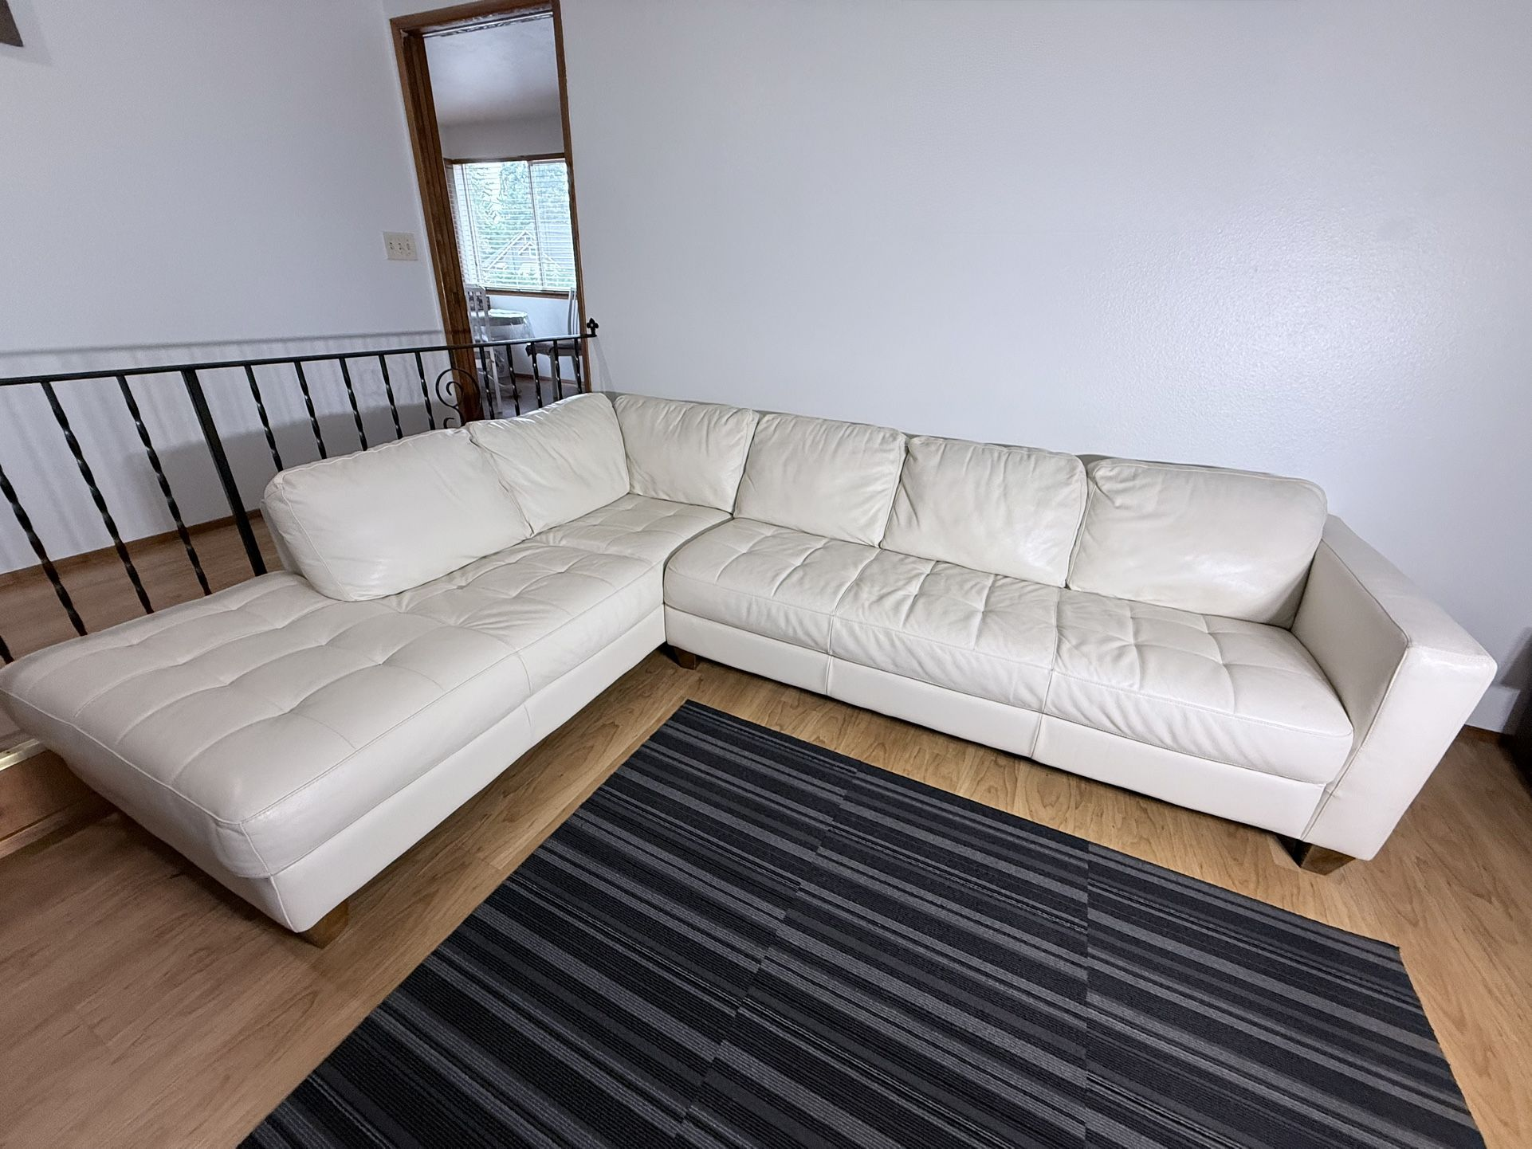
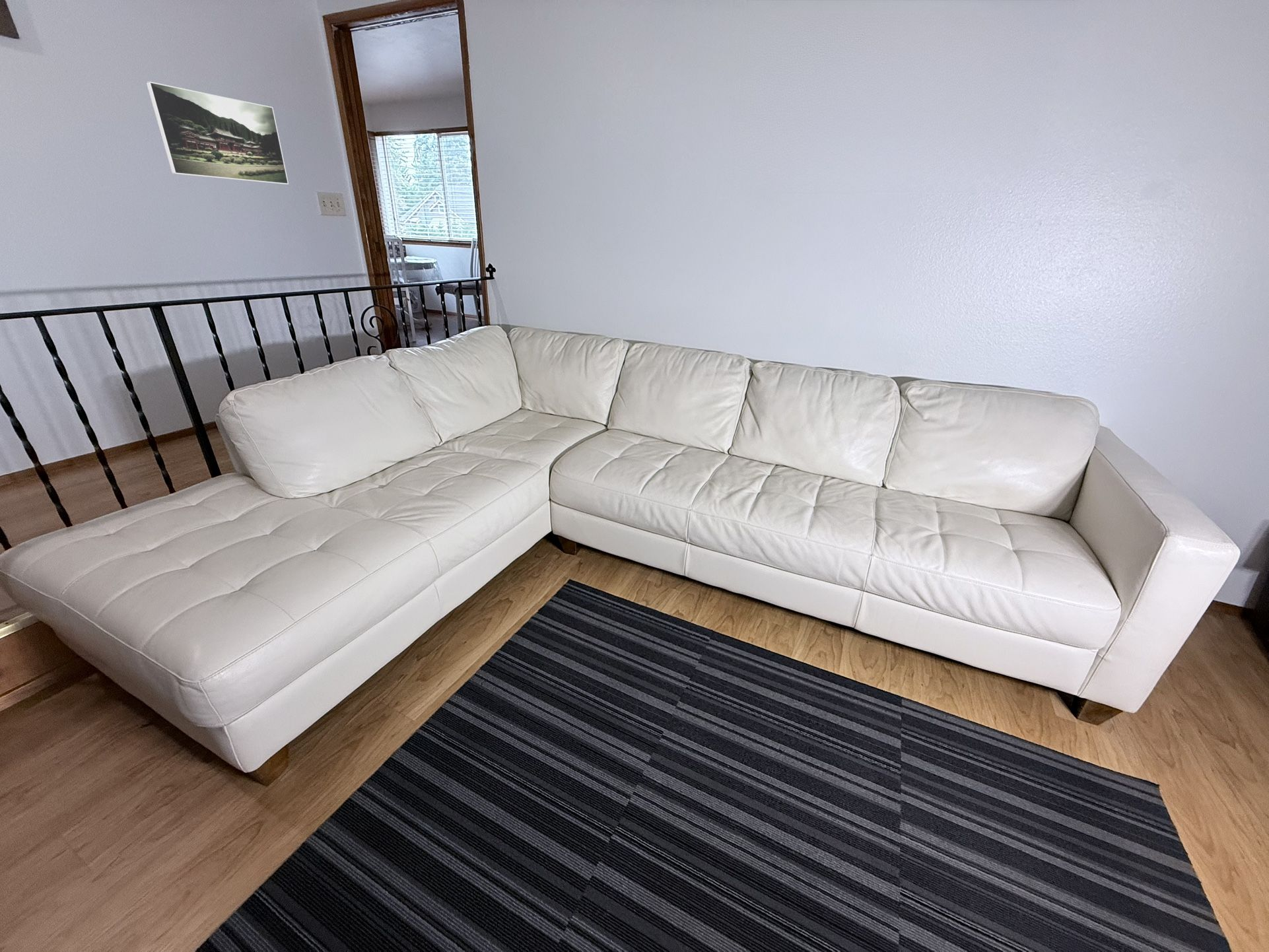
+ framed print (224, 139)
